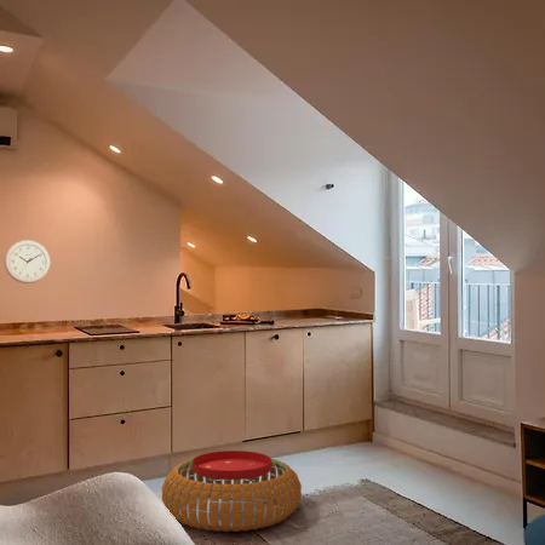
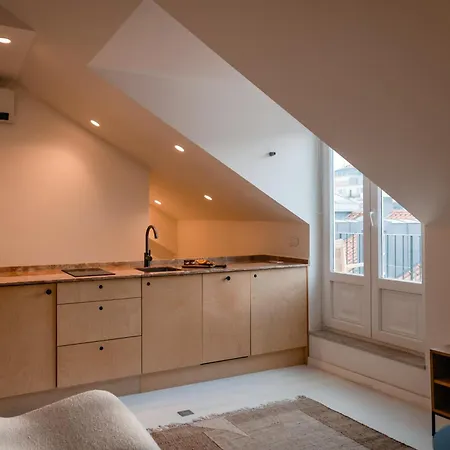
- pouf (231, 484)
- wall clock (27, 262)
